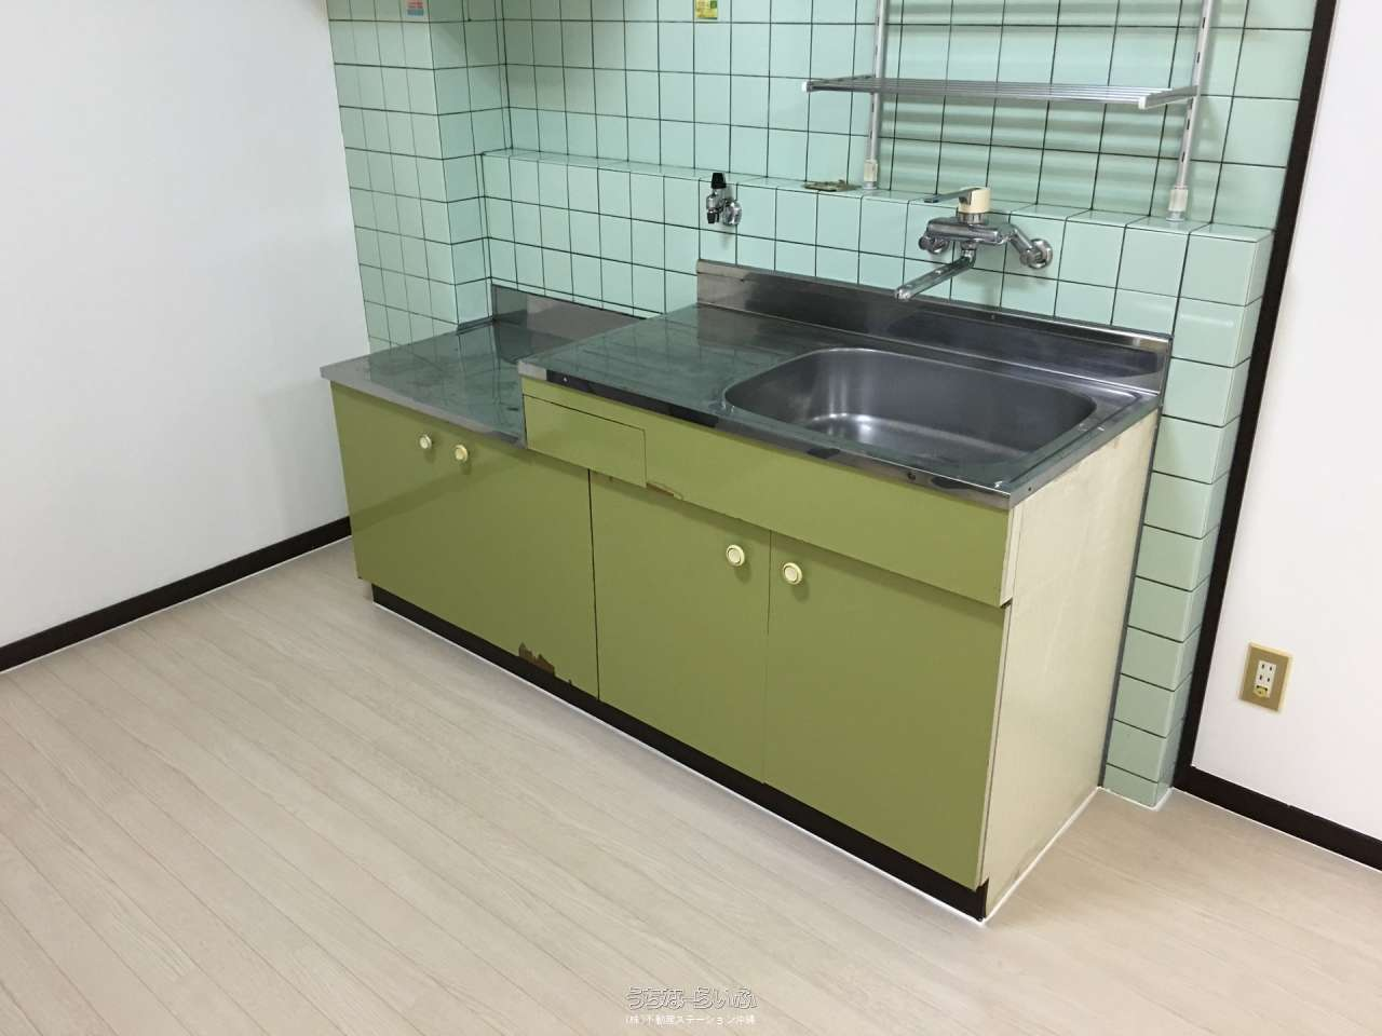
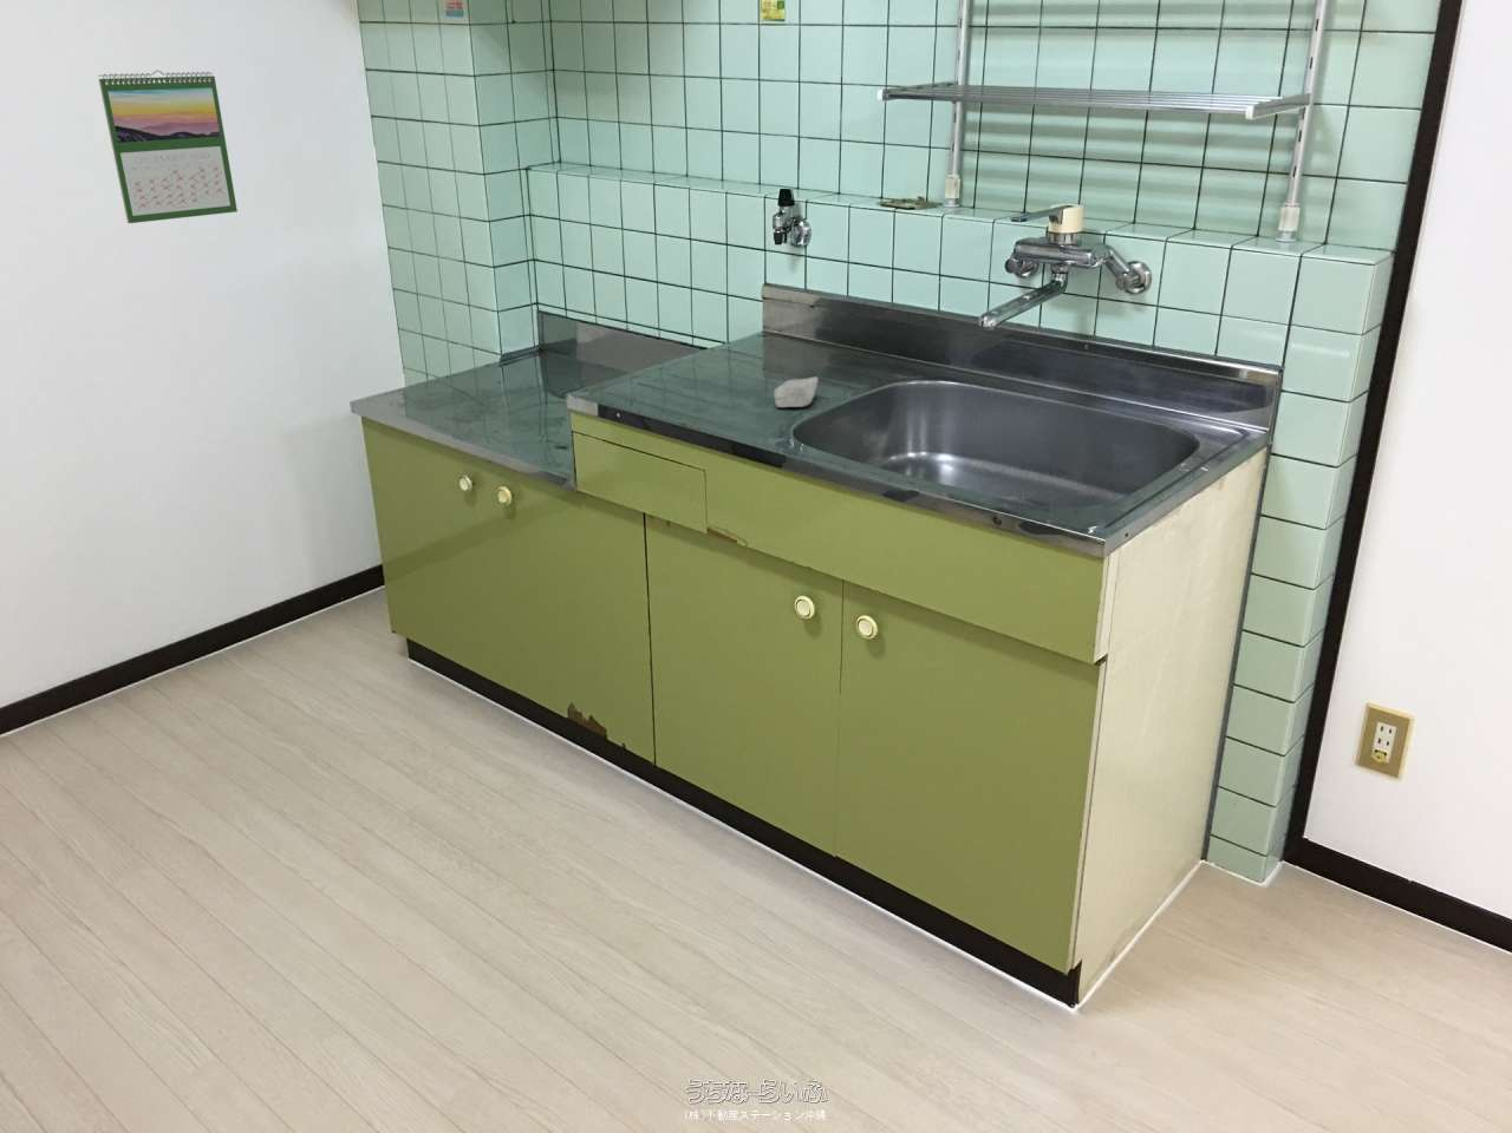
+ calendar (170, 145)
+ soap bar (798, 389)
